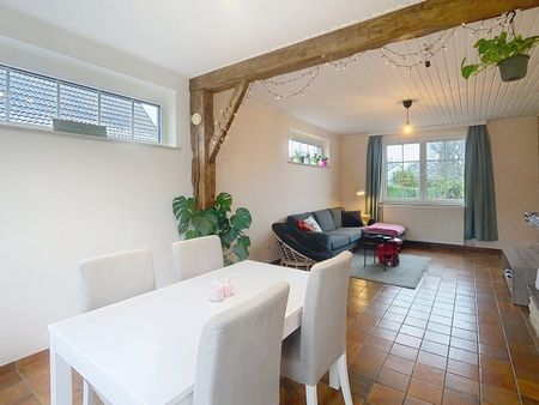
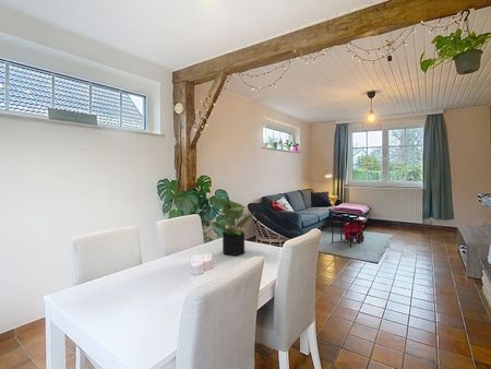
+ potted plant (229, 223)
